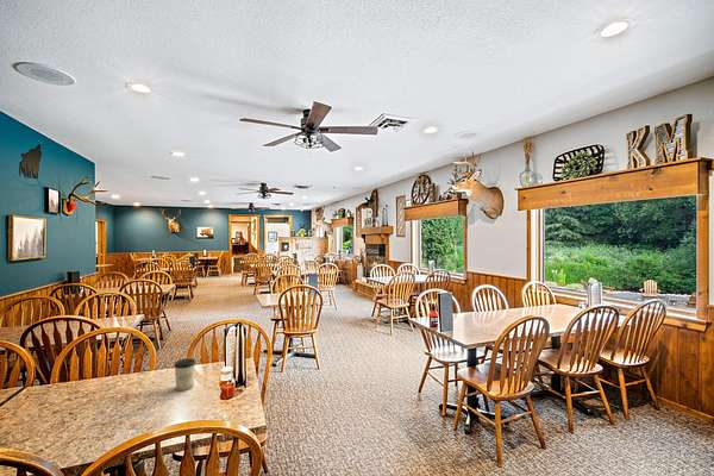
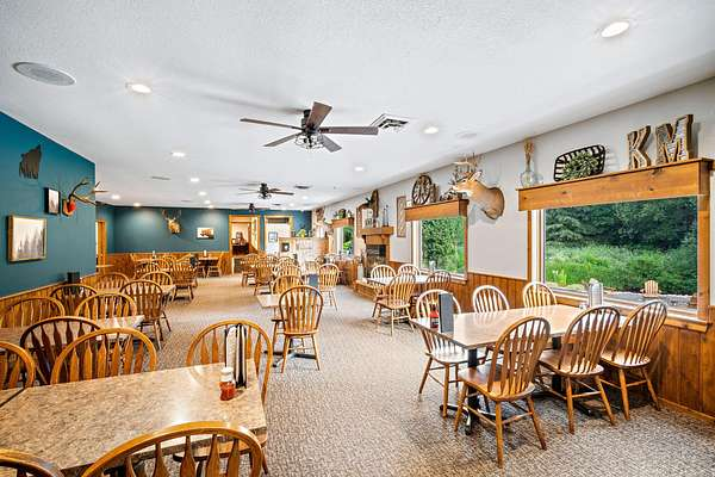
- cup (184, 374)
